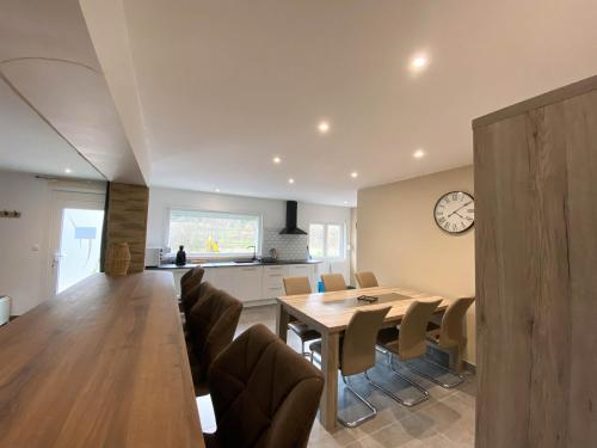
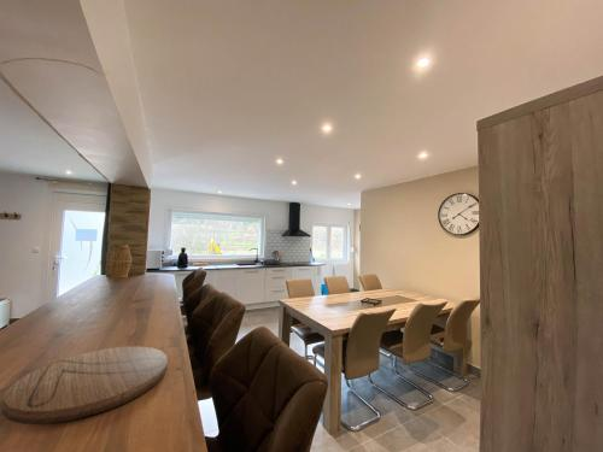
+ cutting board (96, 375)
